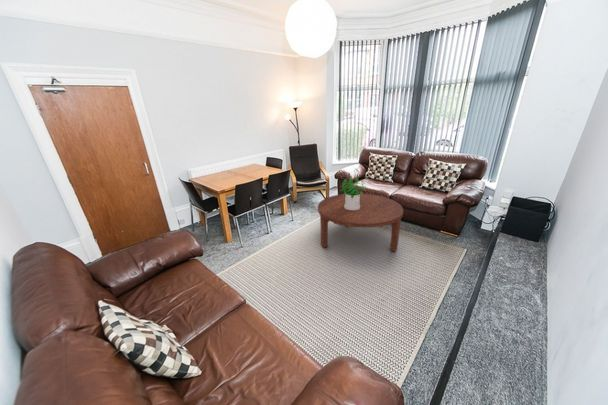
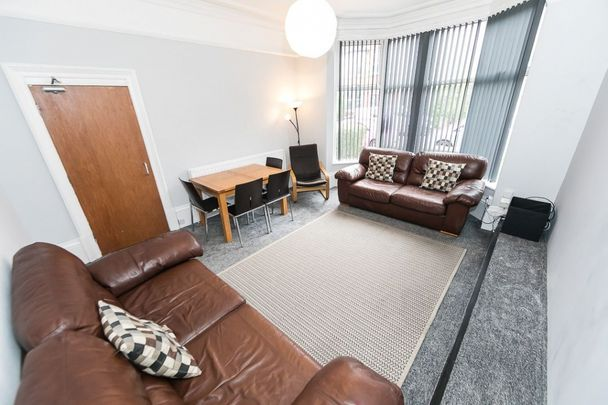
- coffee table (358, 222)
- potted plant (351, 192)
